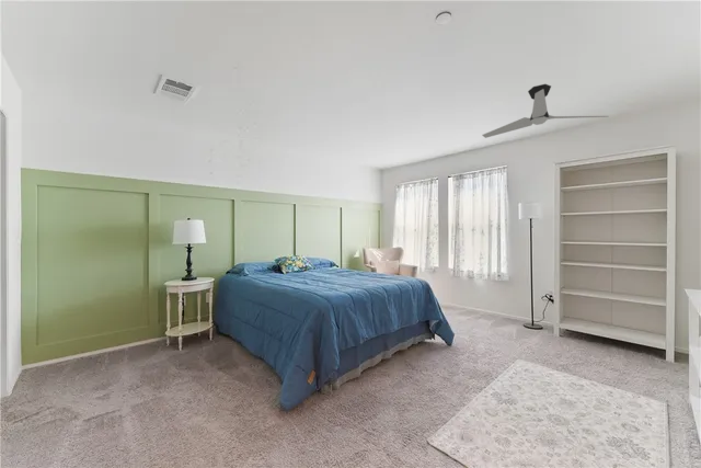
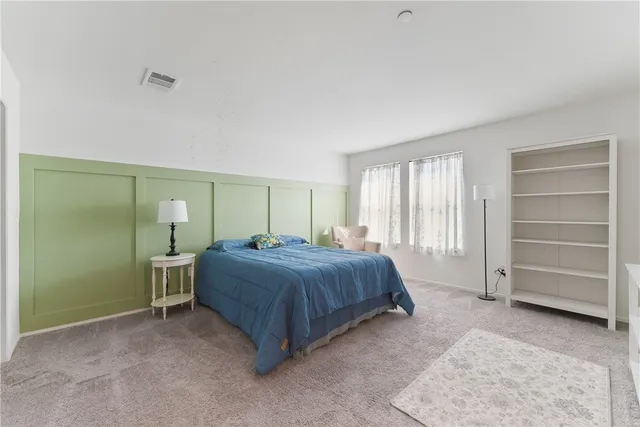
- ceiling fan (539, 100)
